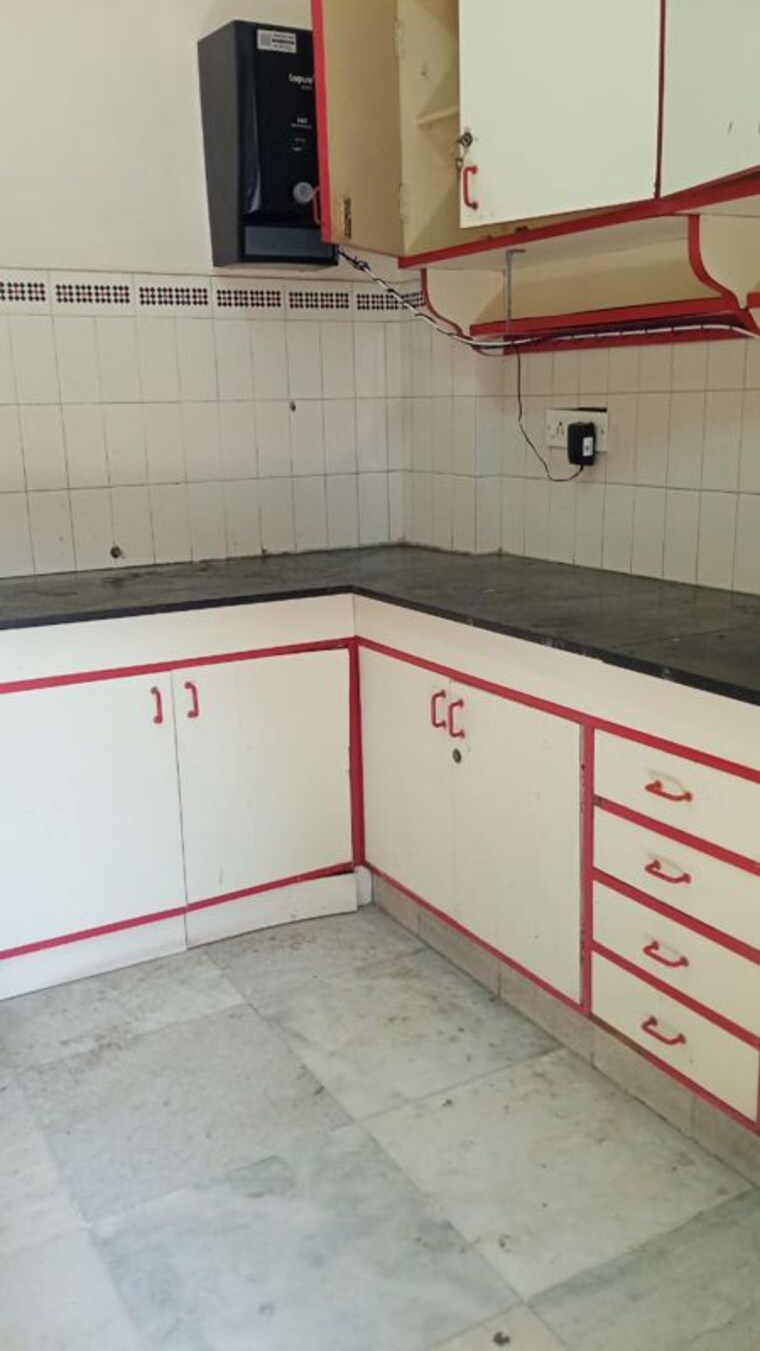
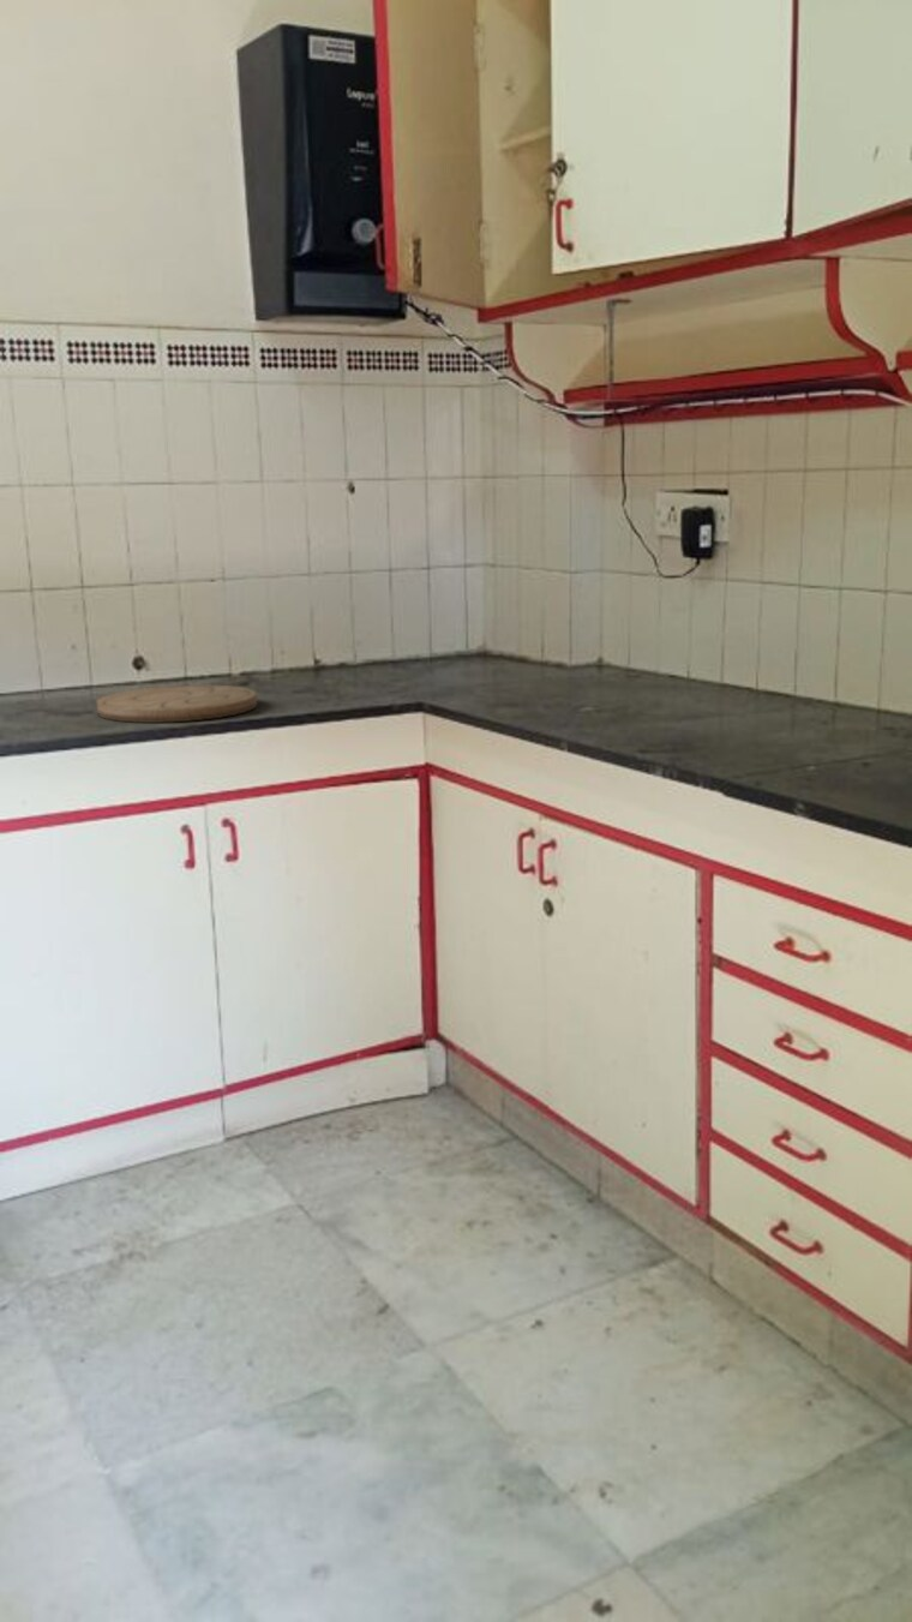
+ cutting board (178, 702)
